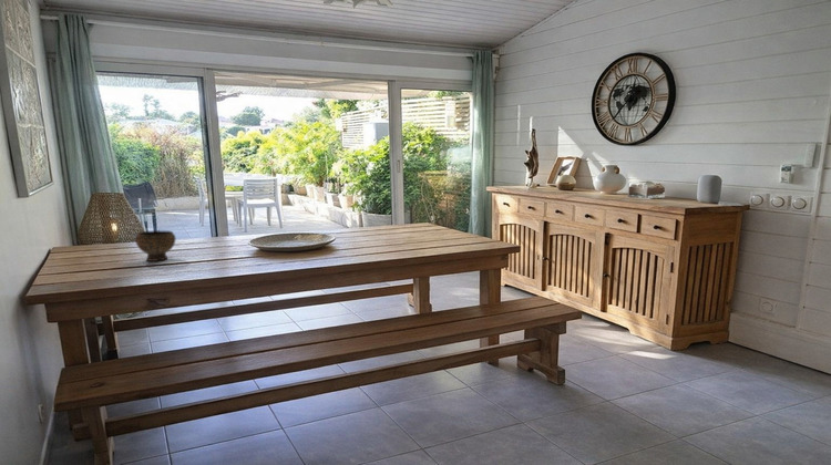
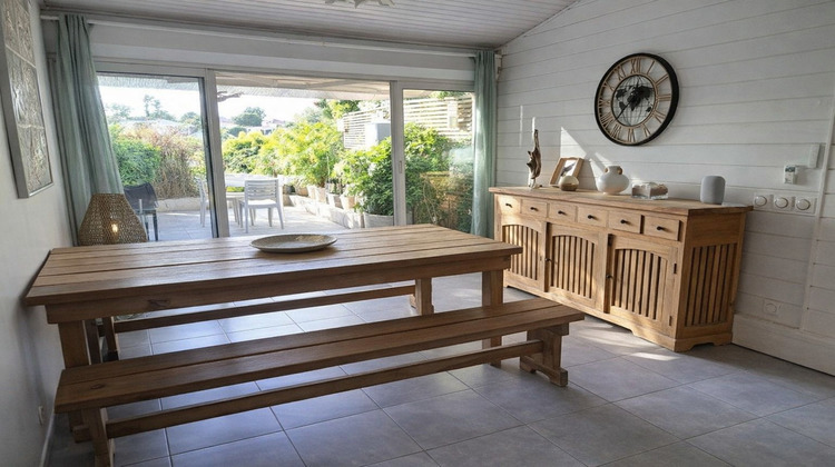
- bowl (156, 245)
